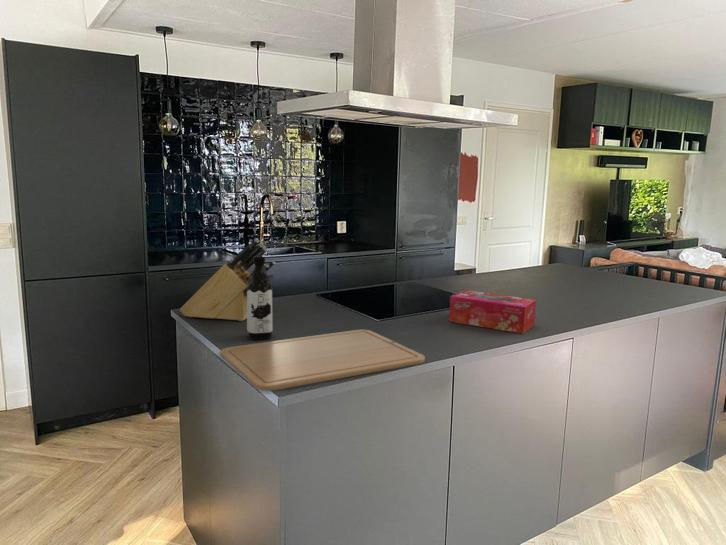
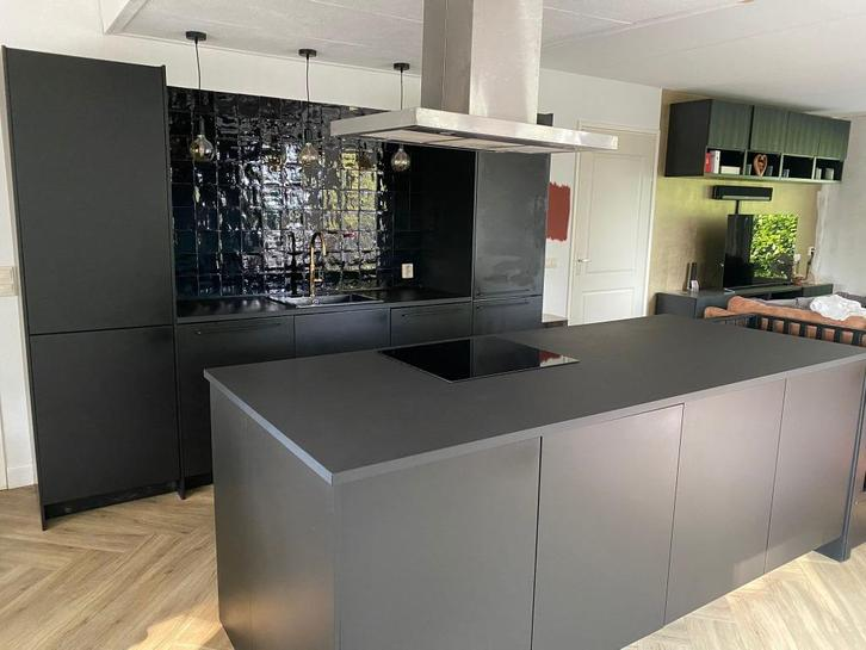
- knife block (228, 277)
- water bottle (259, 297)
- chopping board (322, 355)
- tissue box (492, 310)
